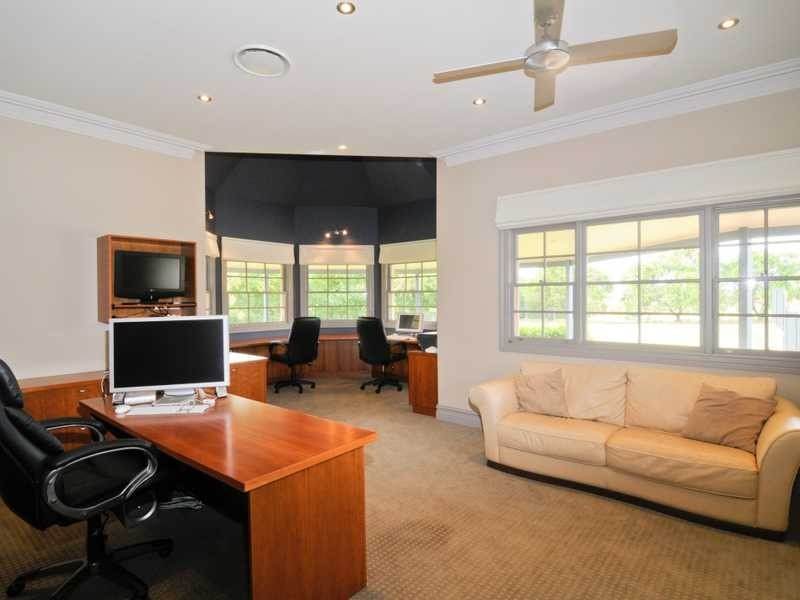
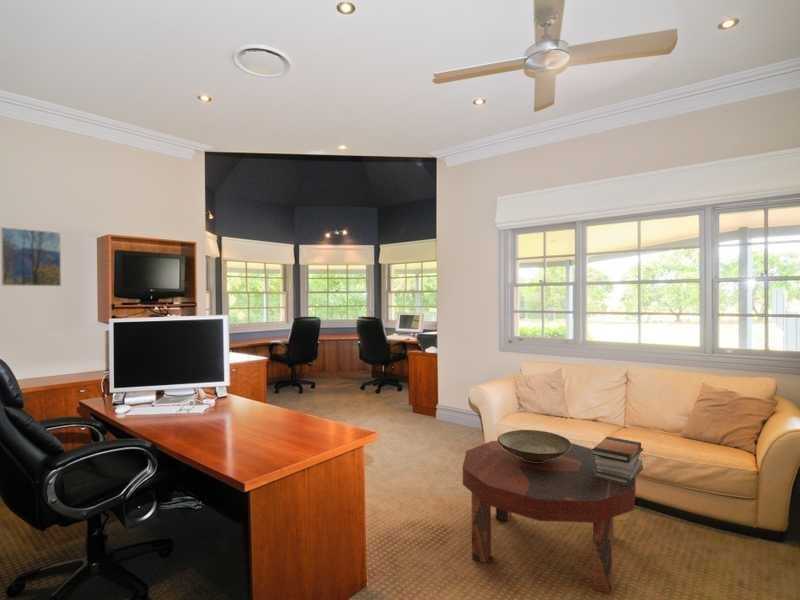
+ decorative bowl (533, 448)
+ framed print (32, 258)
+ book stack (618, 459)
+ coffee table (543, 505)
